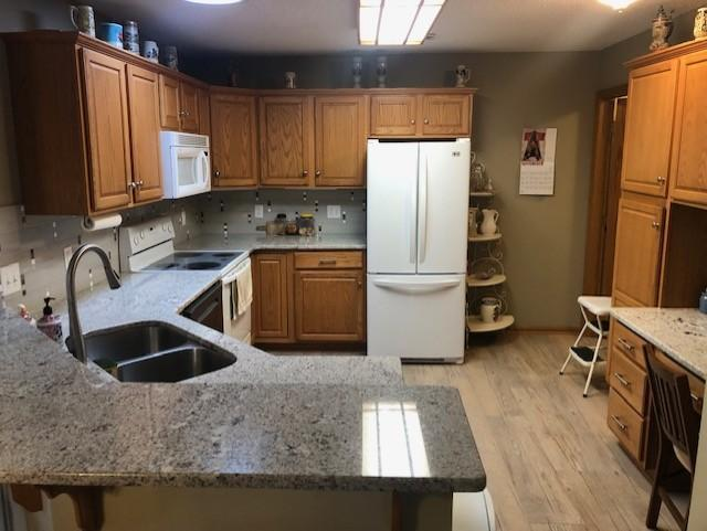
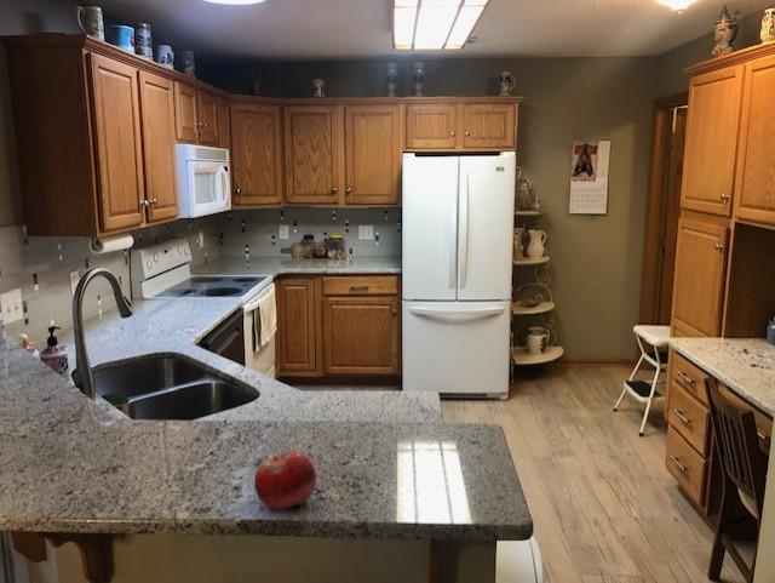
+ fruit (285, 478)
